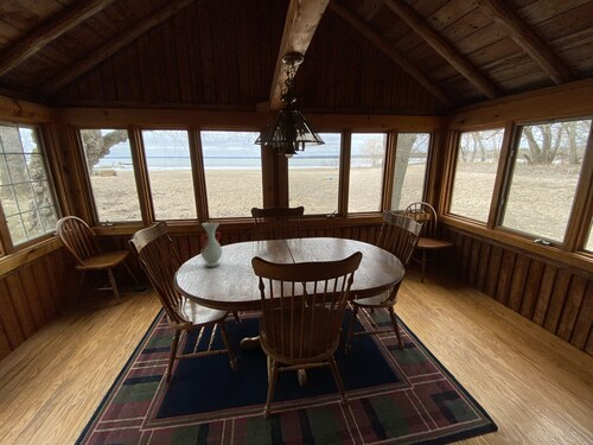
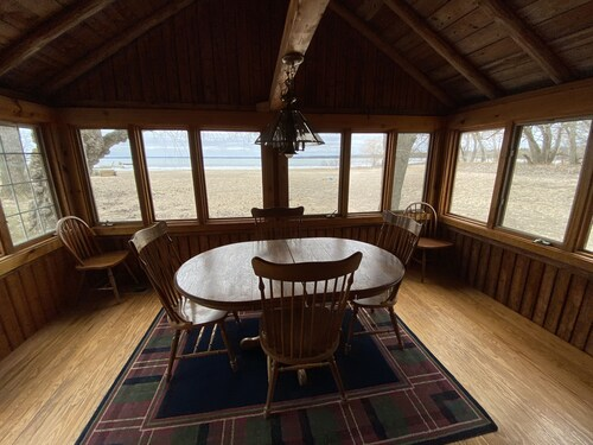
- vase (211, 243)
